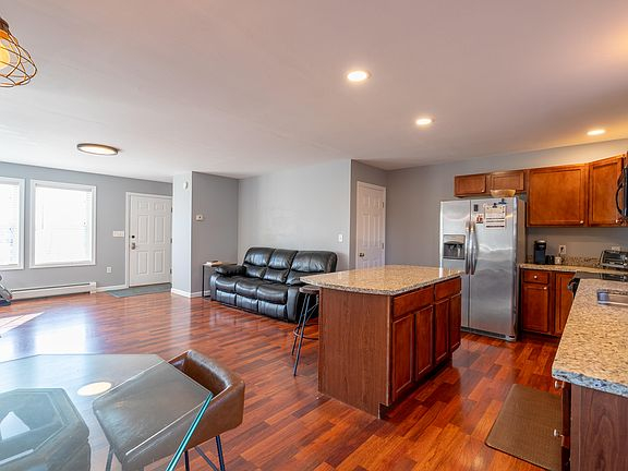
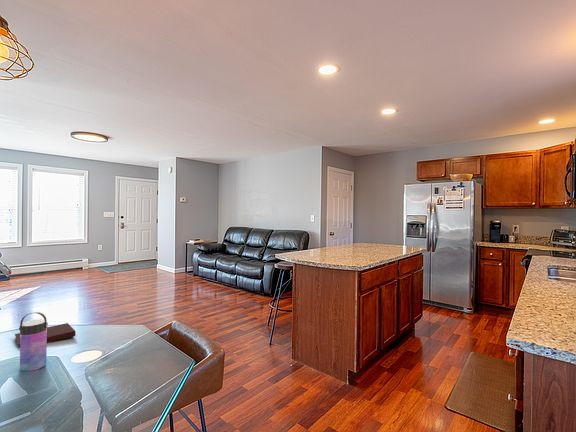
+ notebook (47, 335)
+ water bottle (33, 339)
